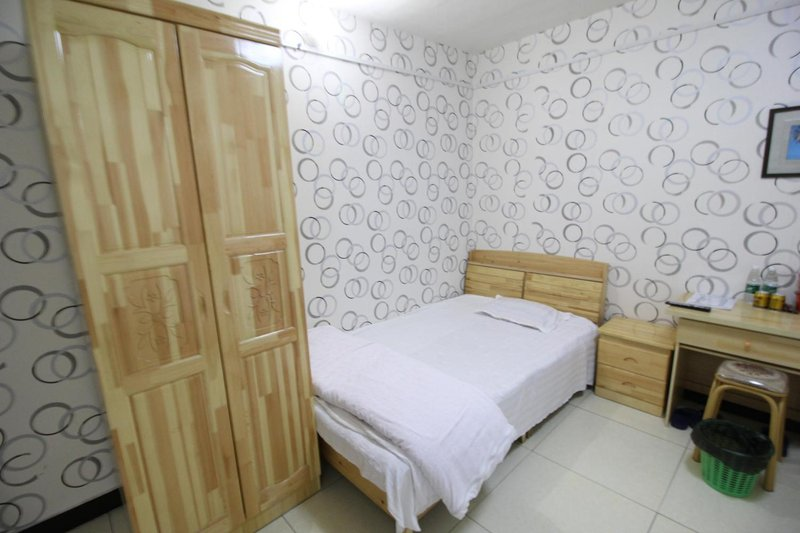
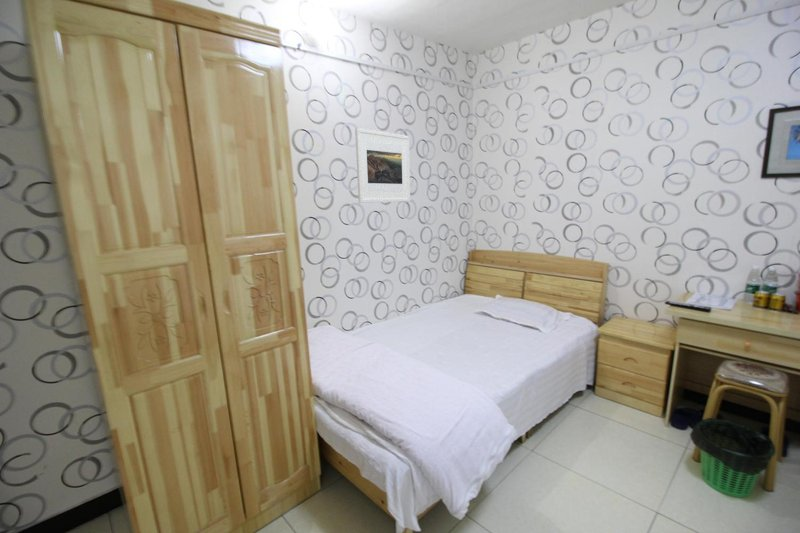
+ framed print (384, 167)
